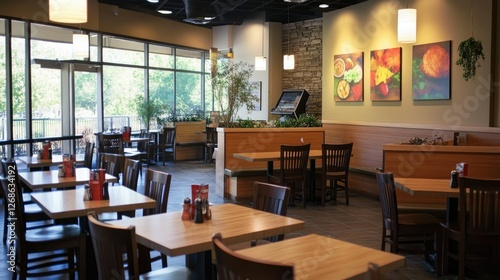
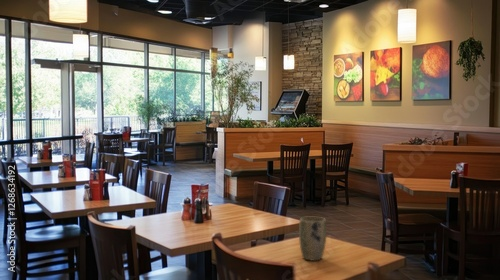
+ plant pot (312, 238)
